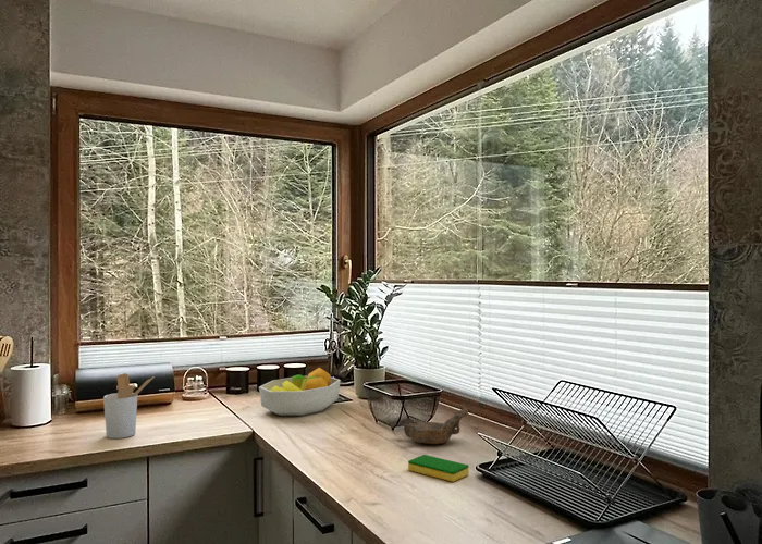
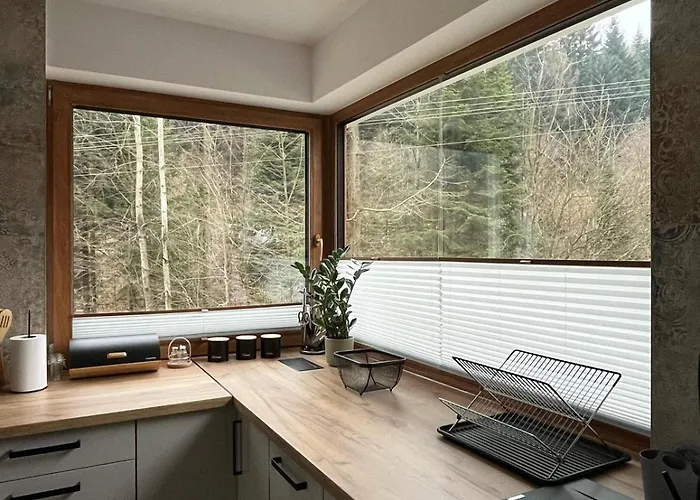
- oil lamp (435, 423)
- dish sponge (438, 467)
- fruit bowl (300, 390)
- utensil holder (130, 405)
